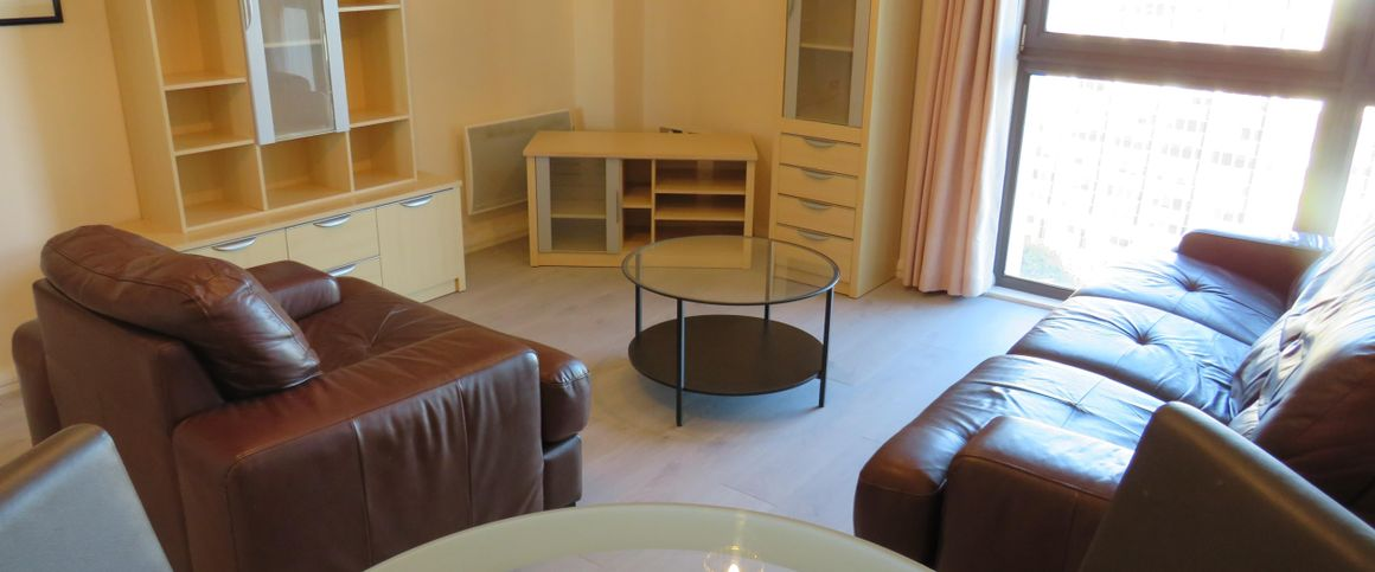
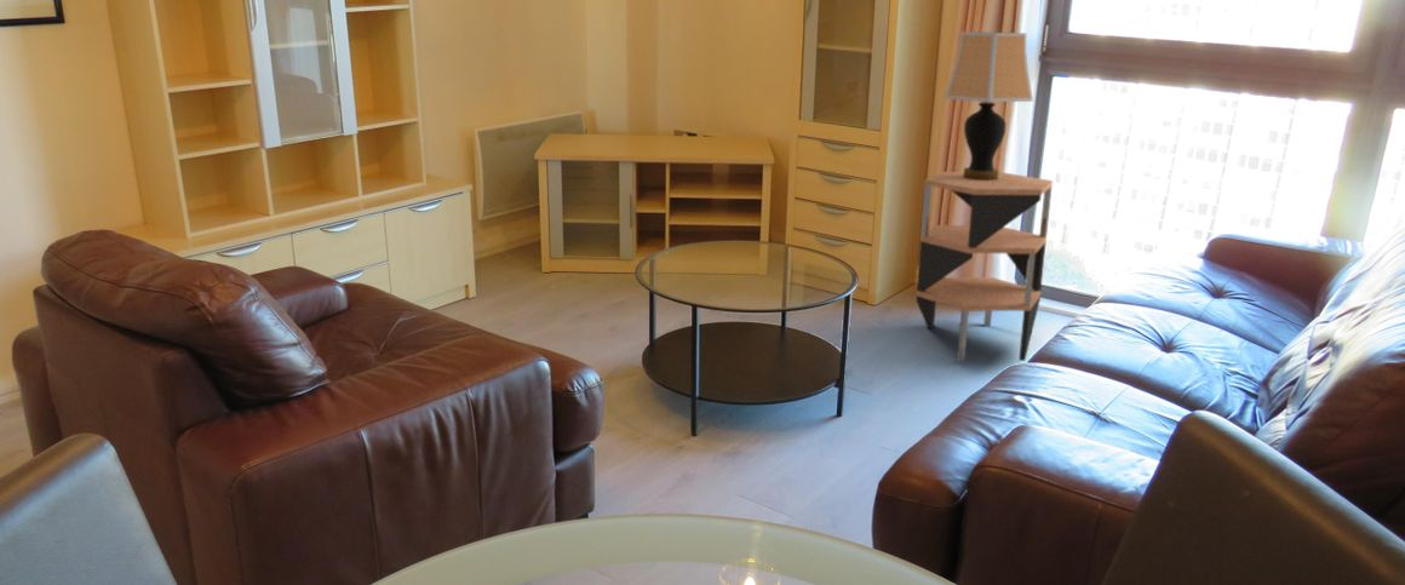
+ side table (981, 252)
+ table lamp (984, 105)
